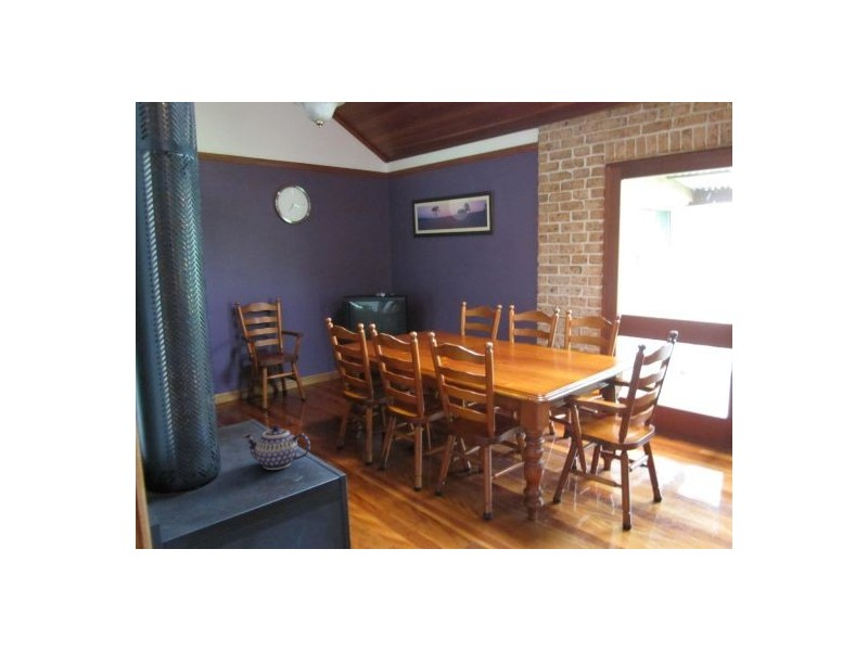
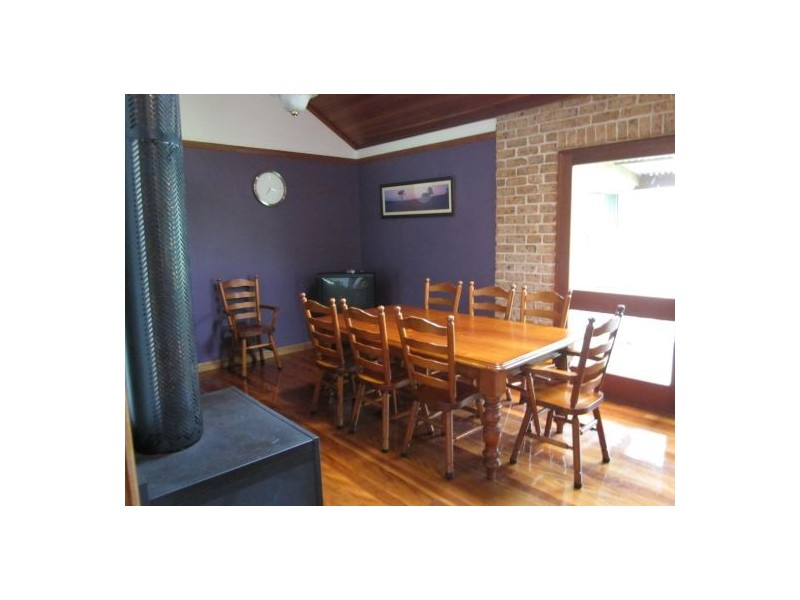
- teapot (276, 445)
